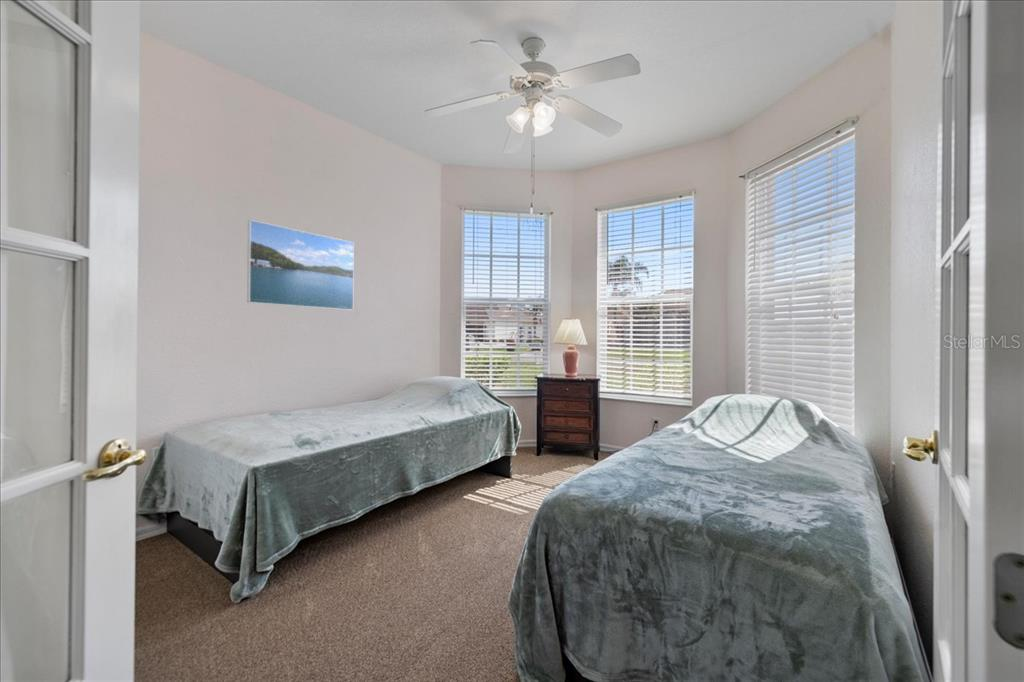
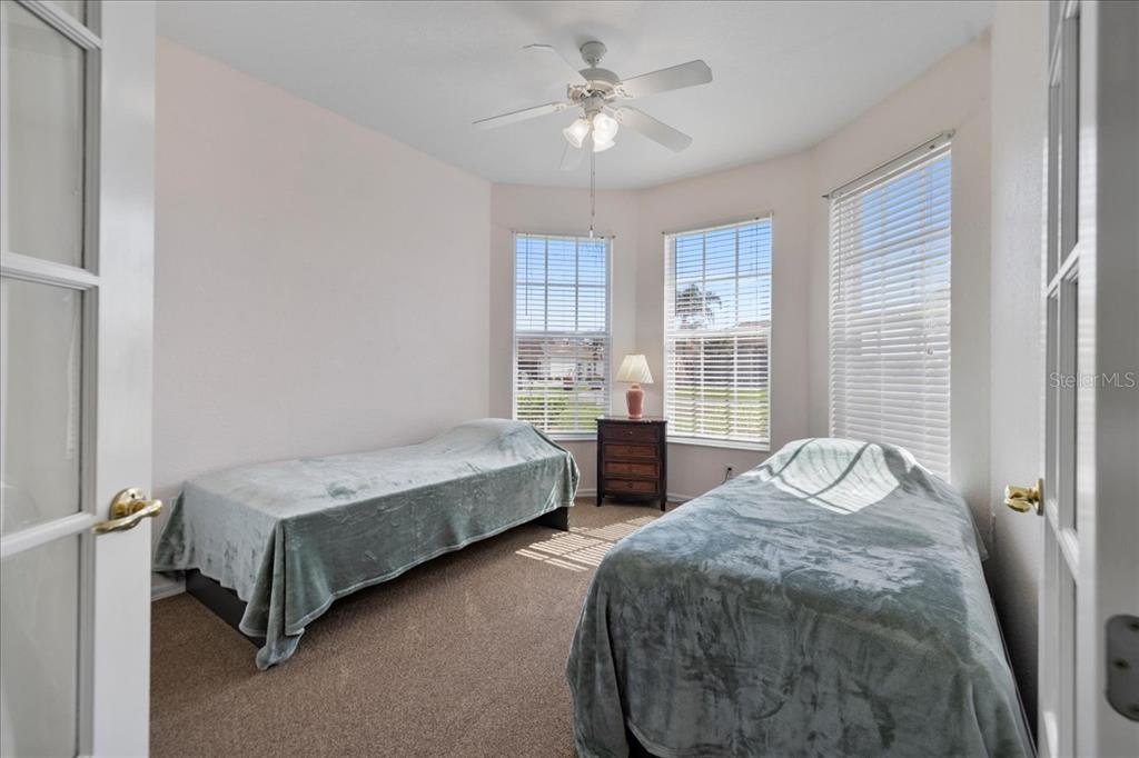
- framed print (305, 269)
